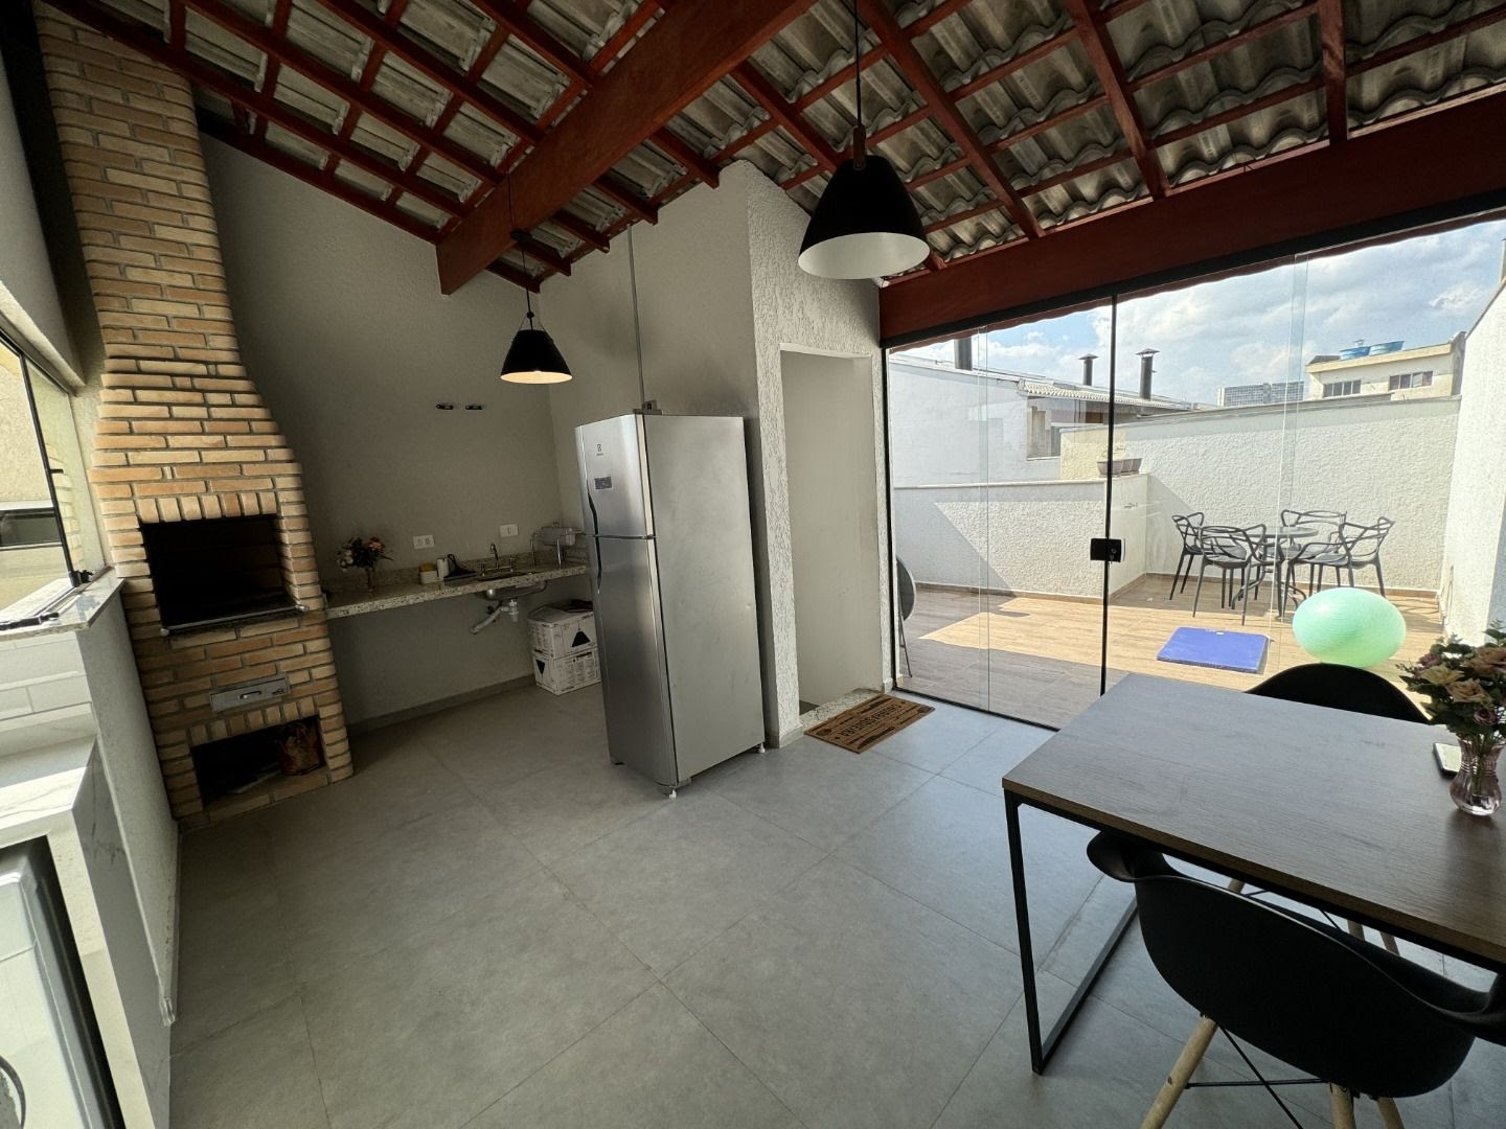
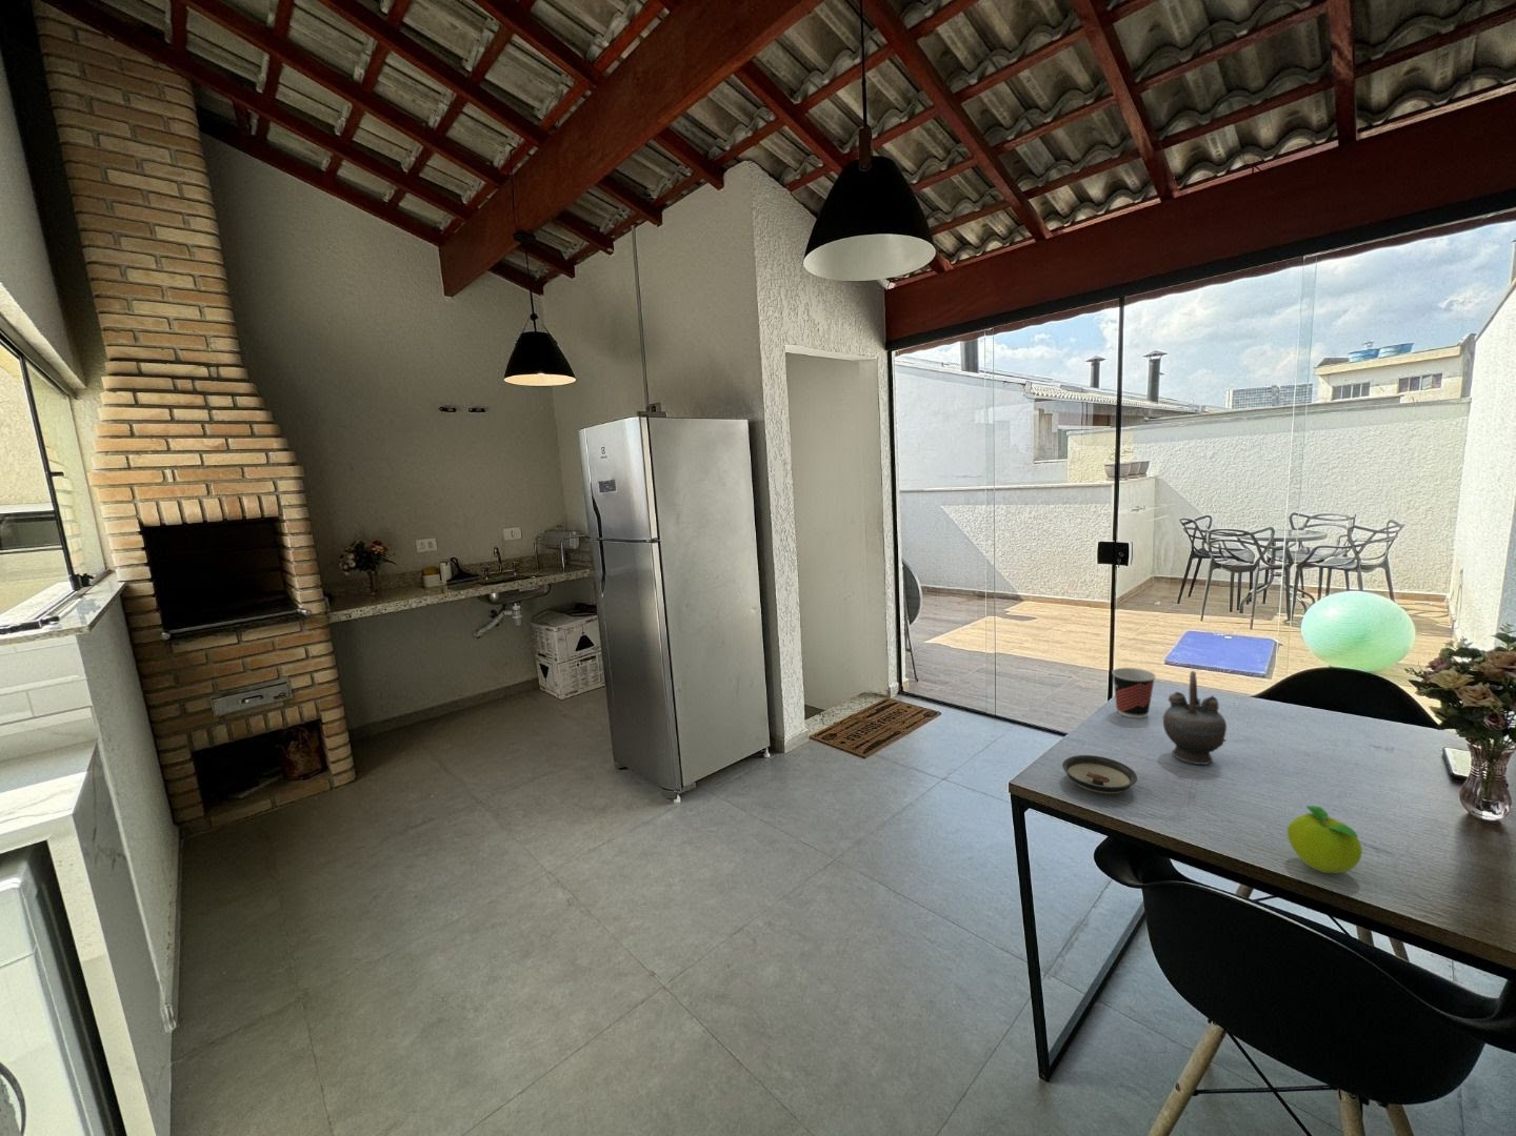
+ saucer (1098, 777)
+ cup (1133, 693)
+ fruit (1323, 841)
+ teapot (1195, 714)
